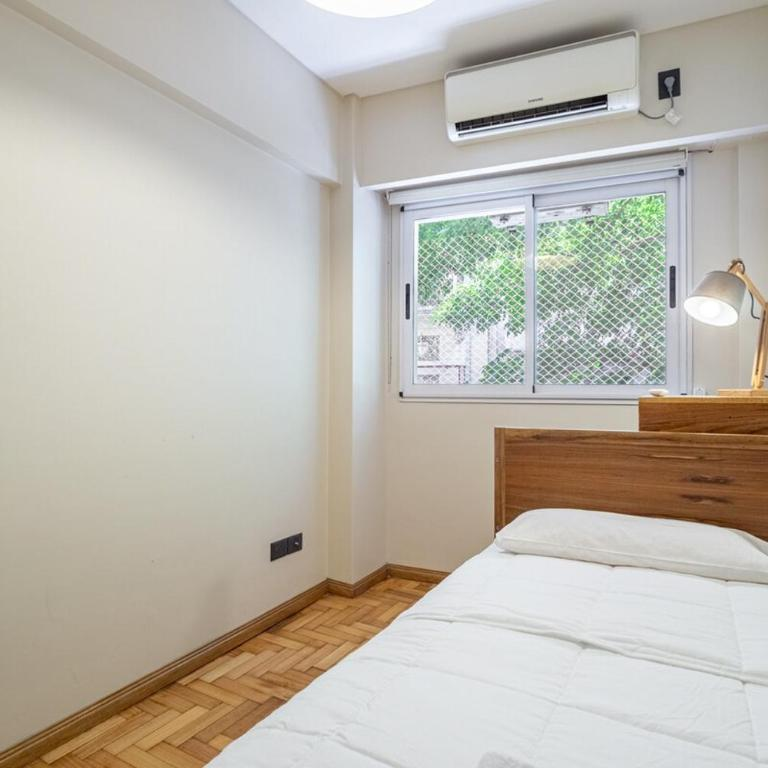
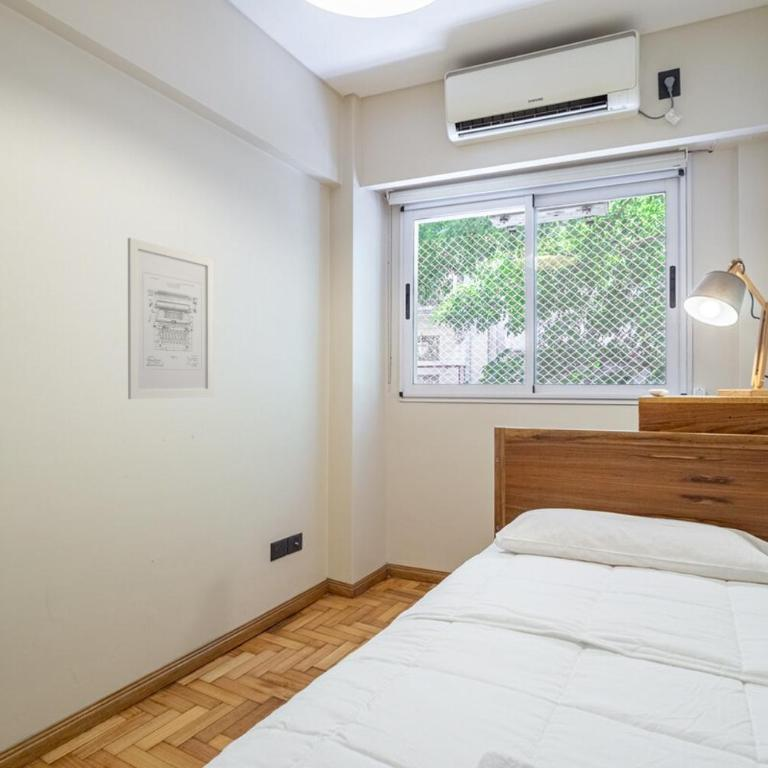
+ wall art (174, 323)
